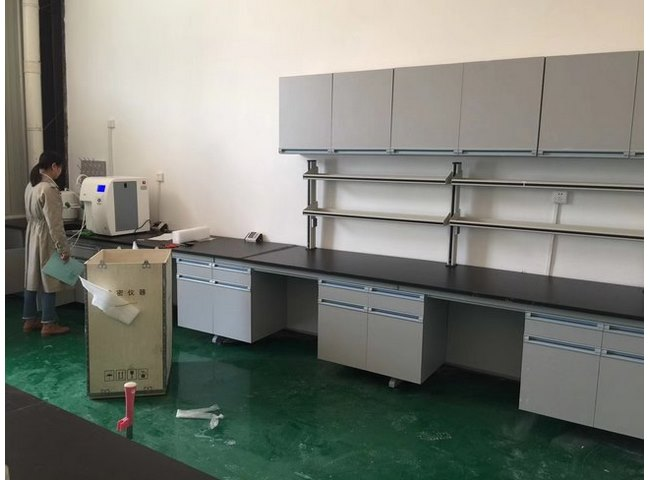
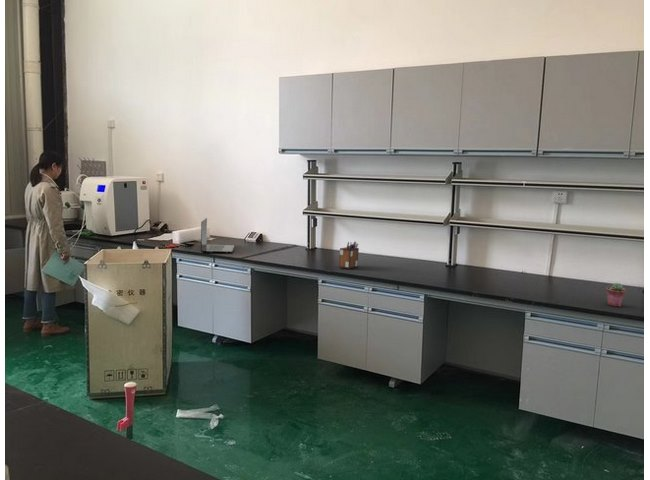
+ laptop (218, 245)
+ desk organizer (348, 254)
+ potted succulent (615, 294)
